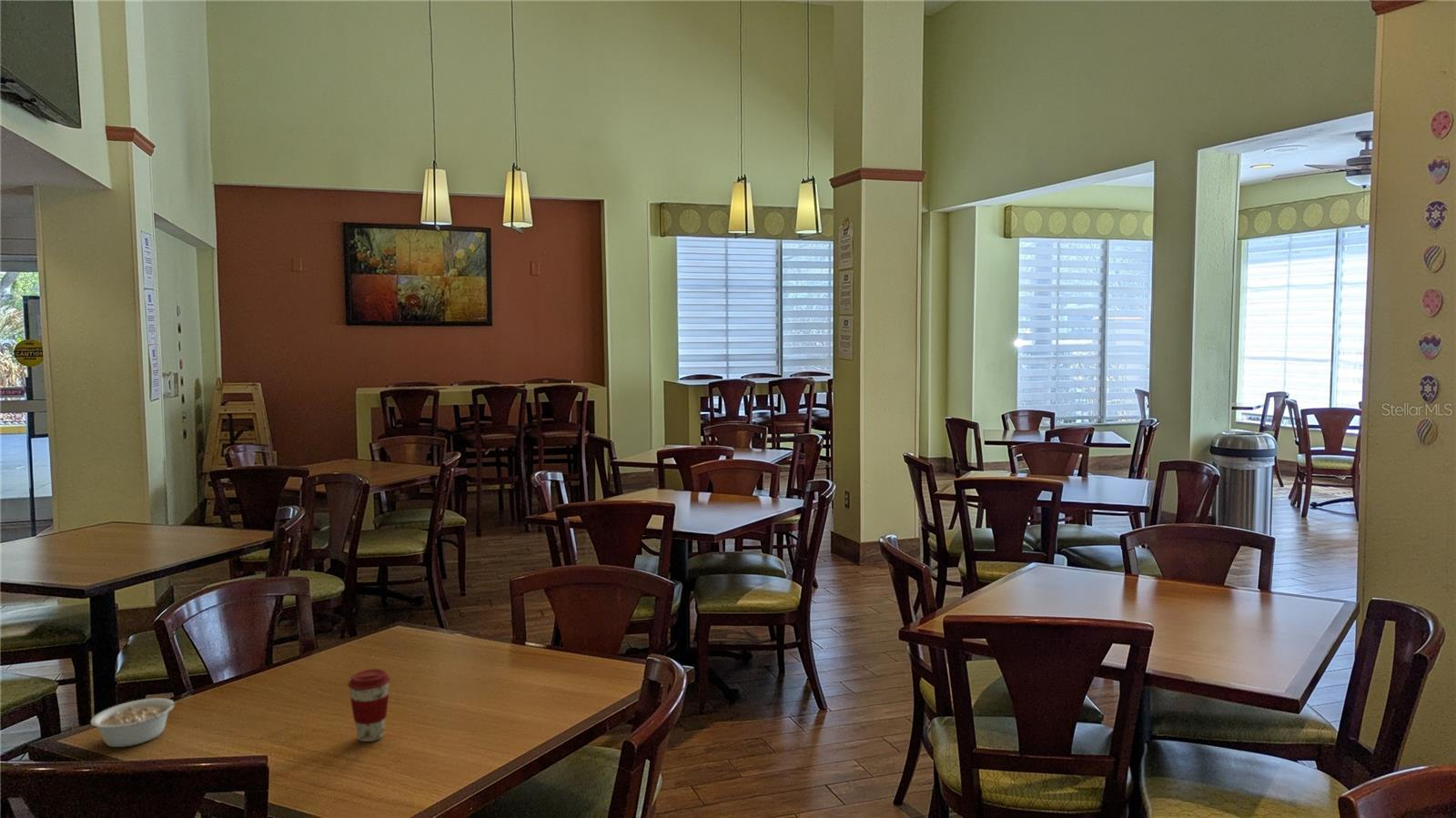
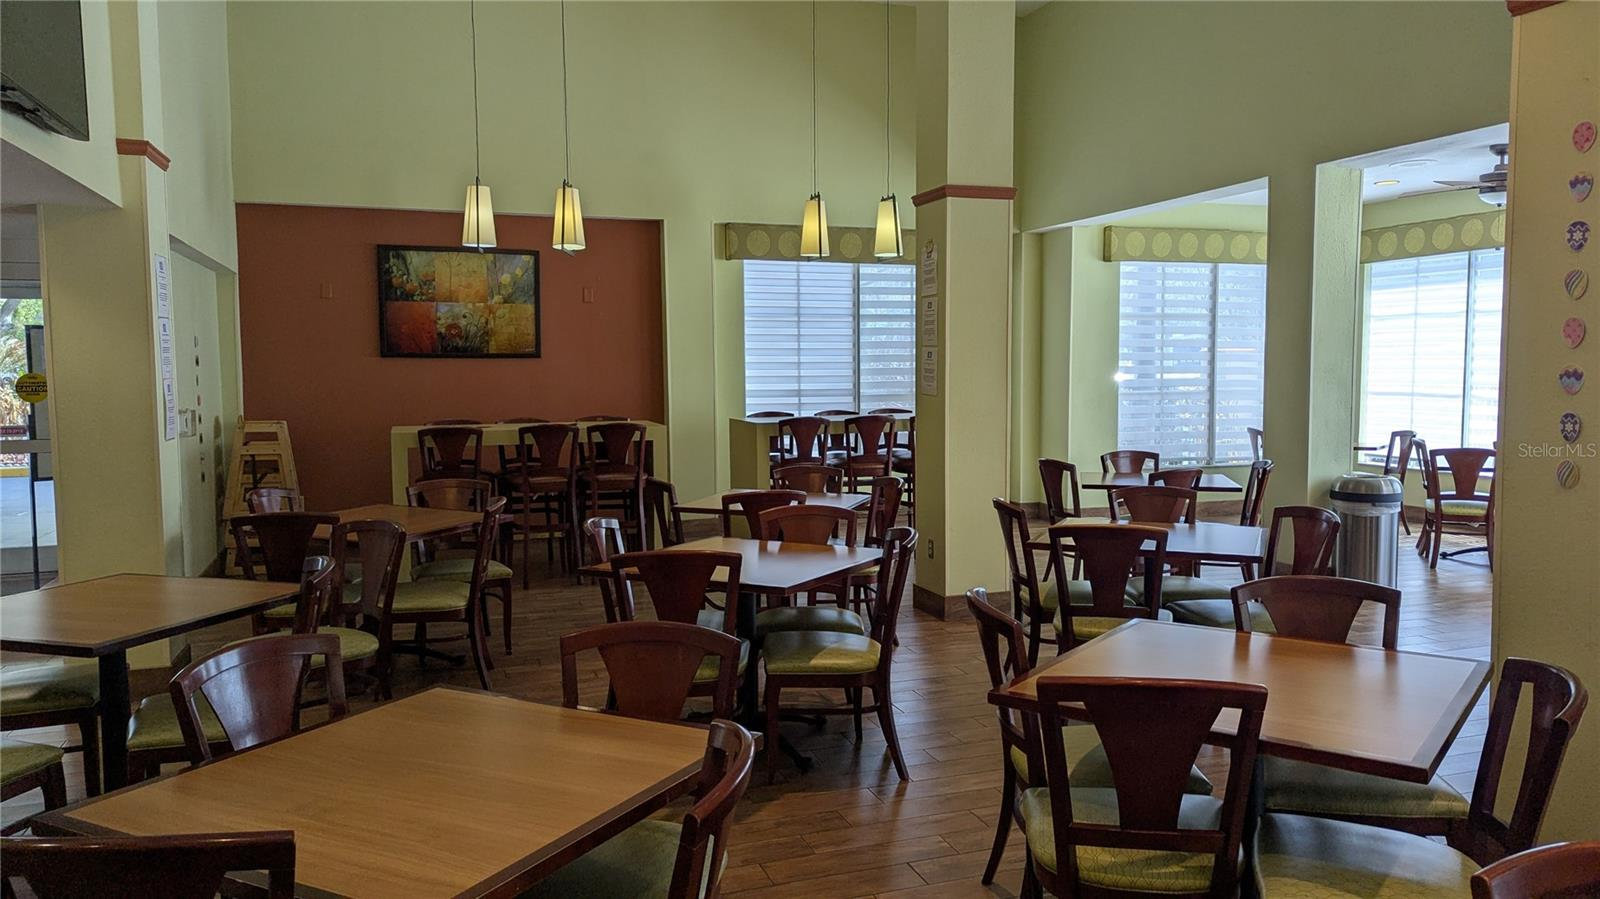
- coffee cup (369, 705)
- legume (136, 721)
